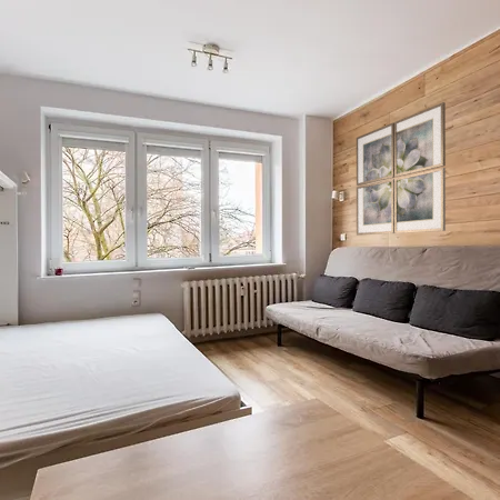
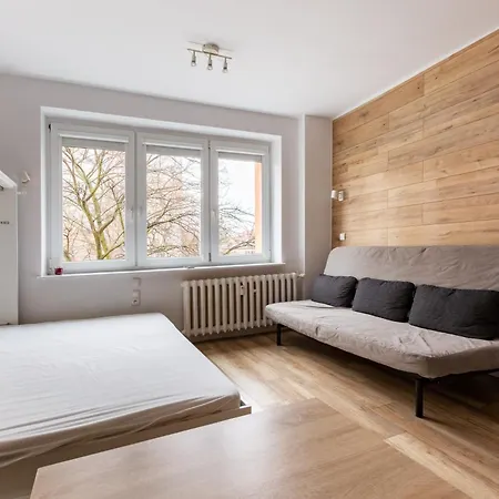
- wall art (394, 177)
